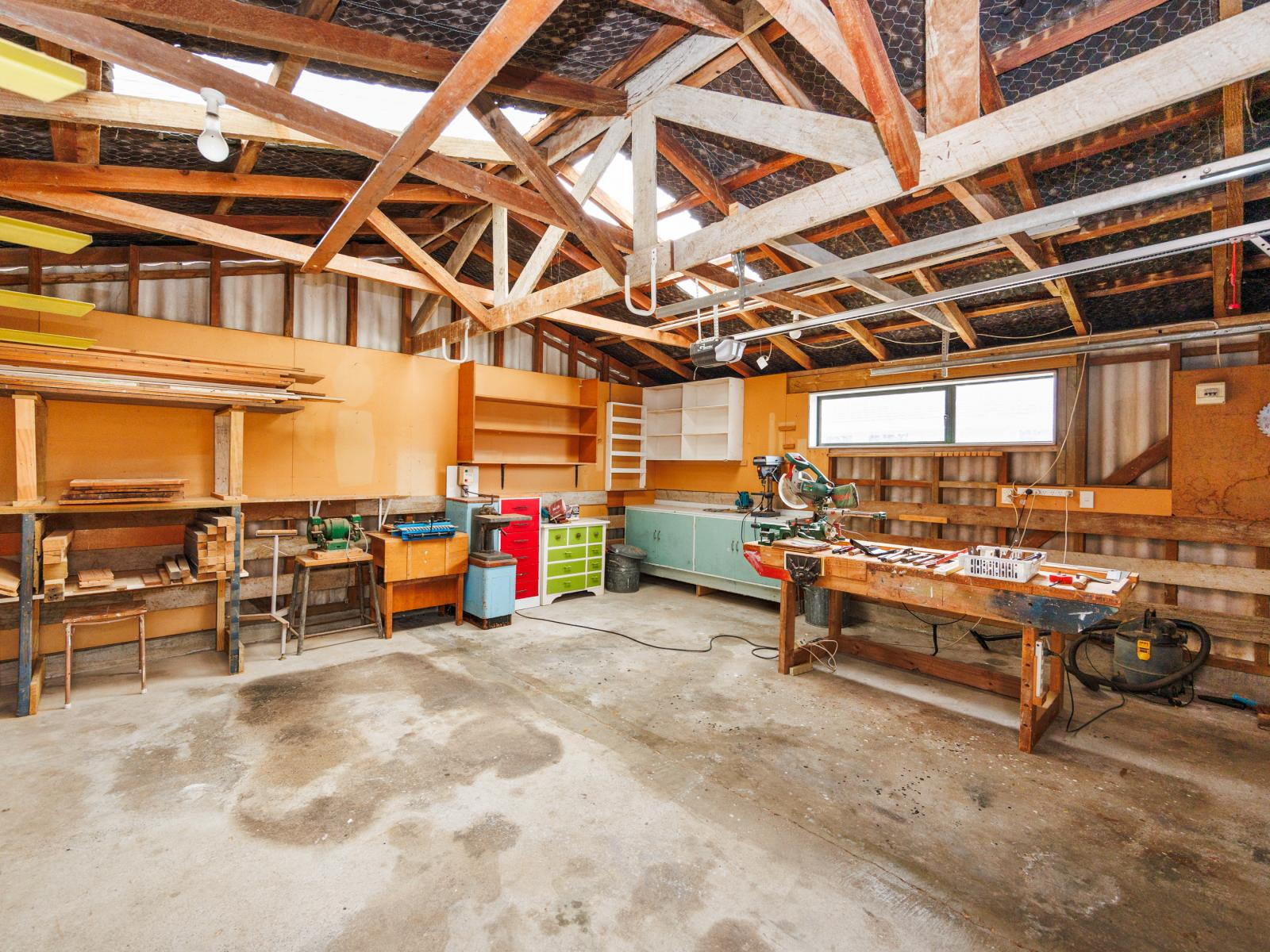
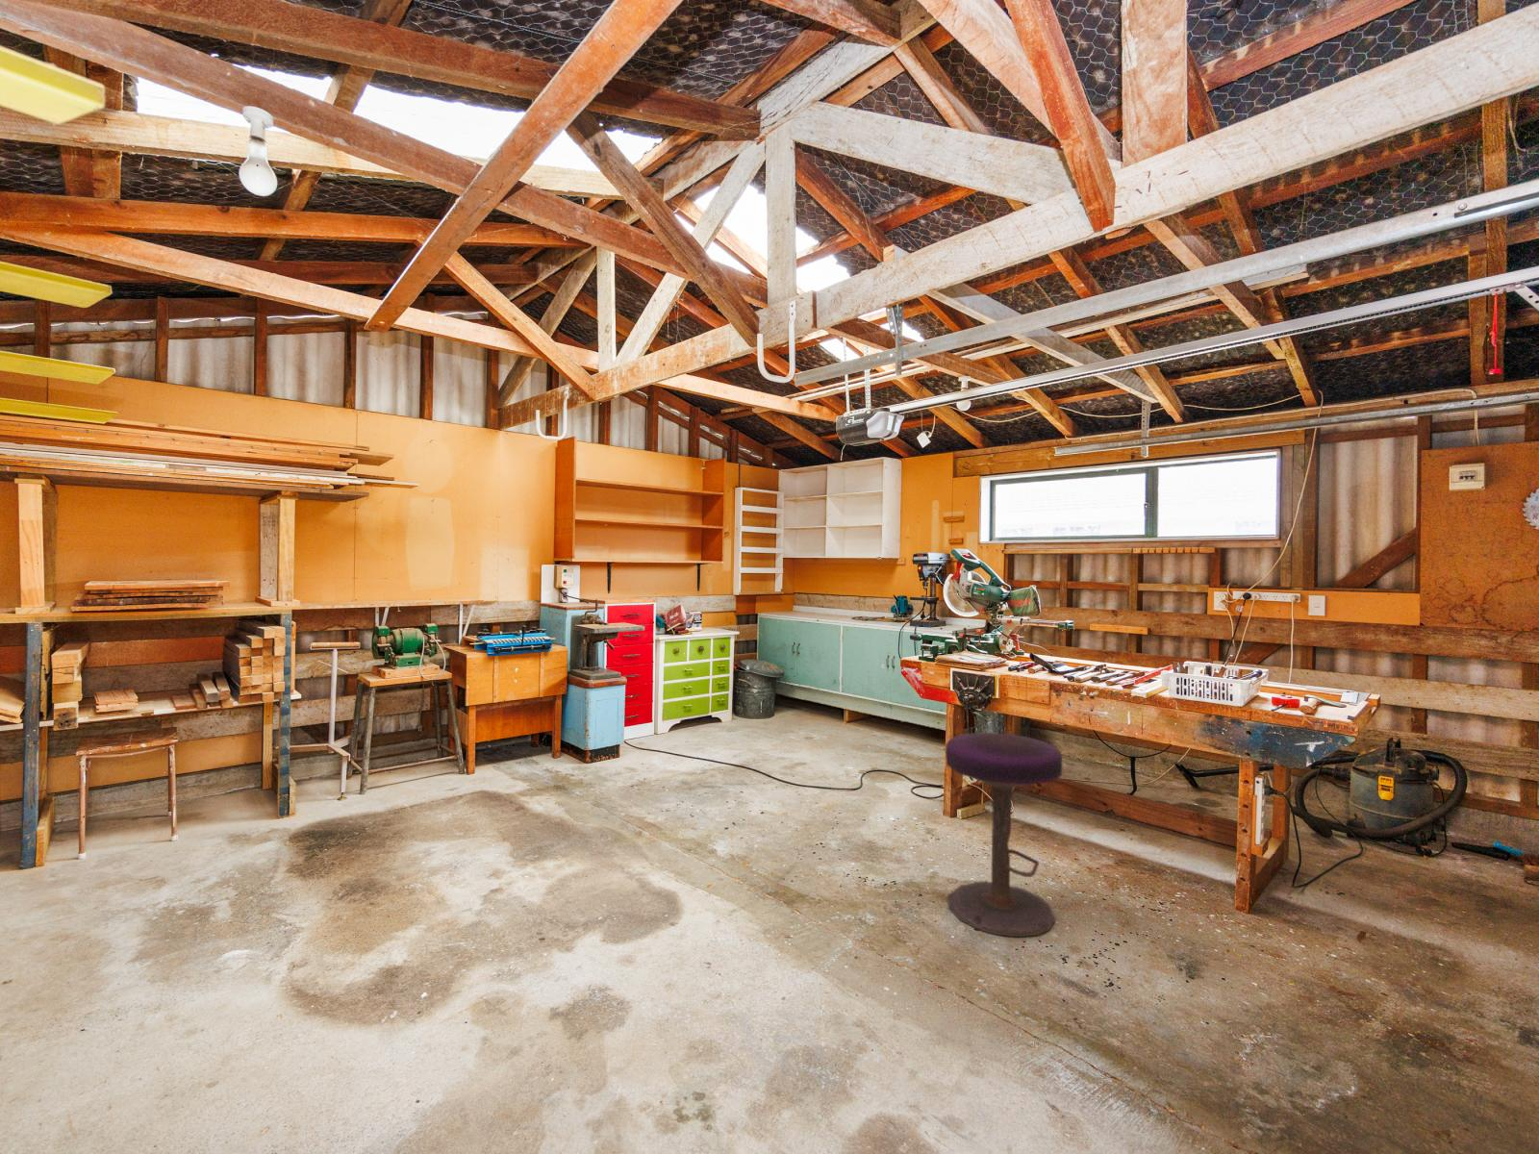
+ stool (1001, 824)
